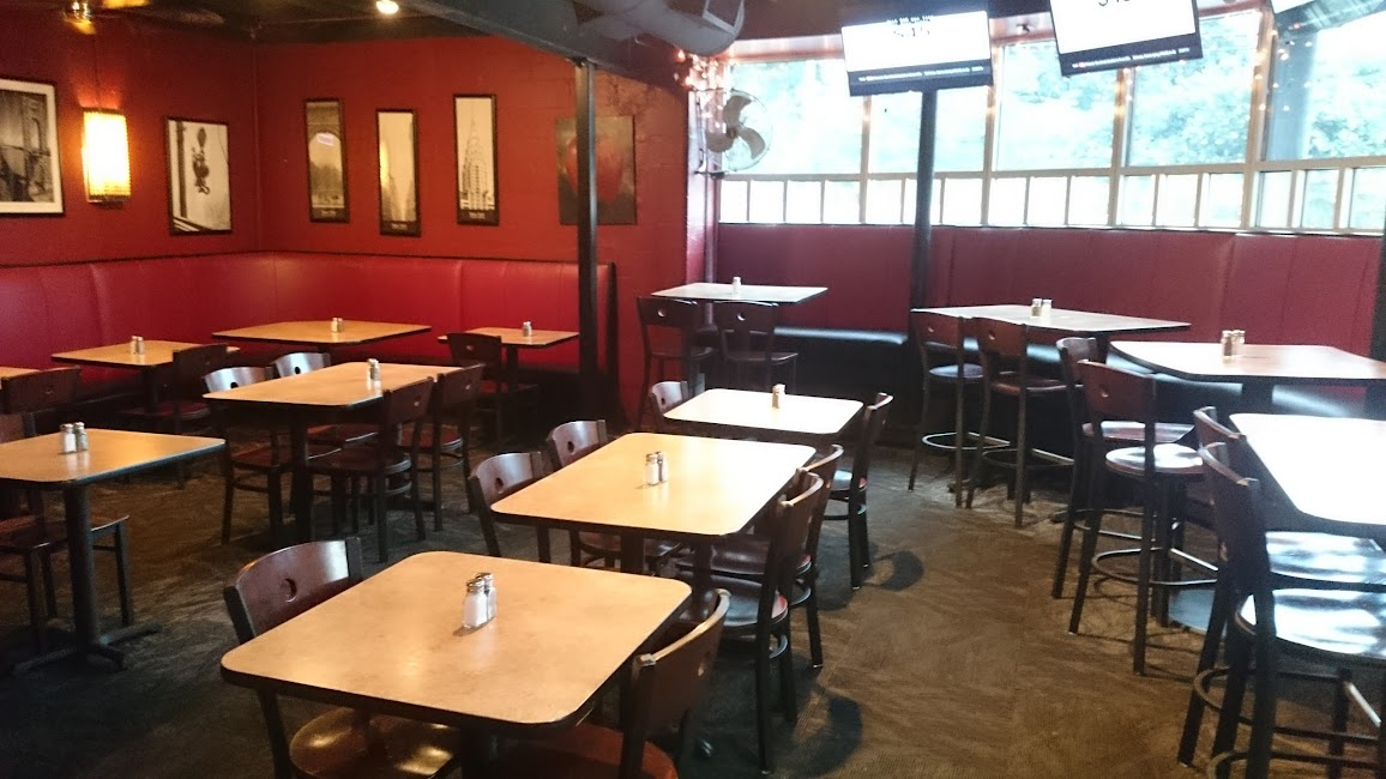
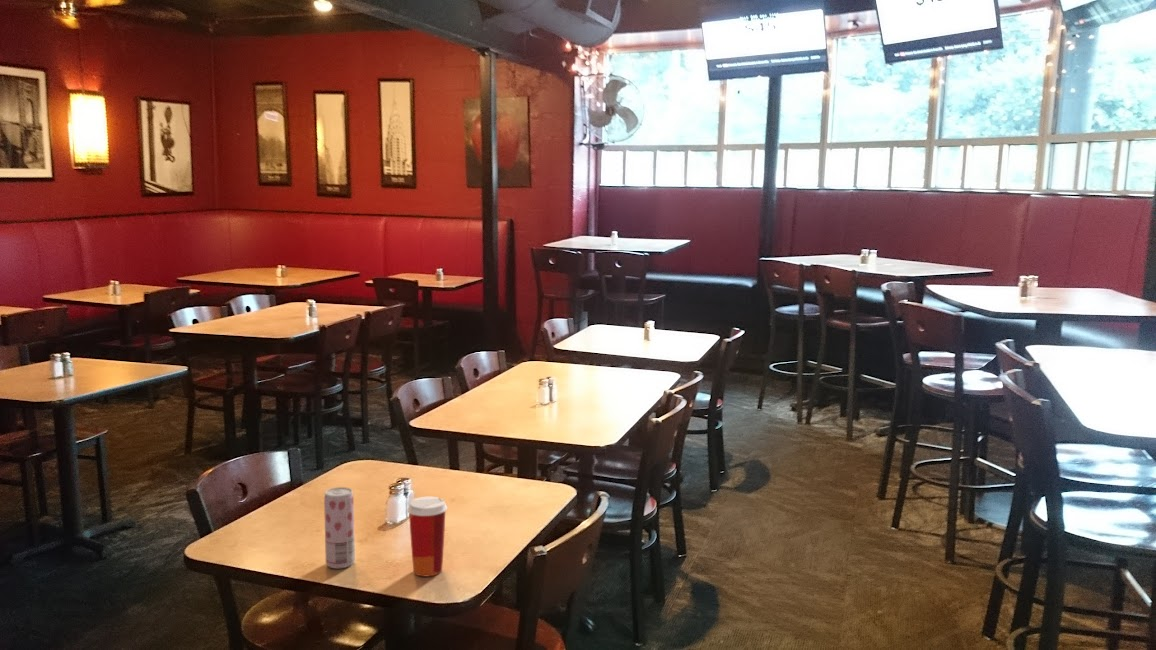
+ paper cup (427, 536)
+ beverage can (339, 527)
